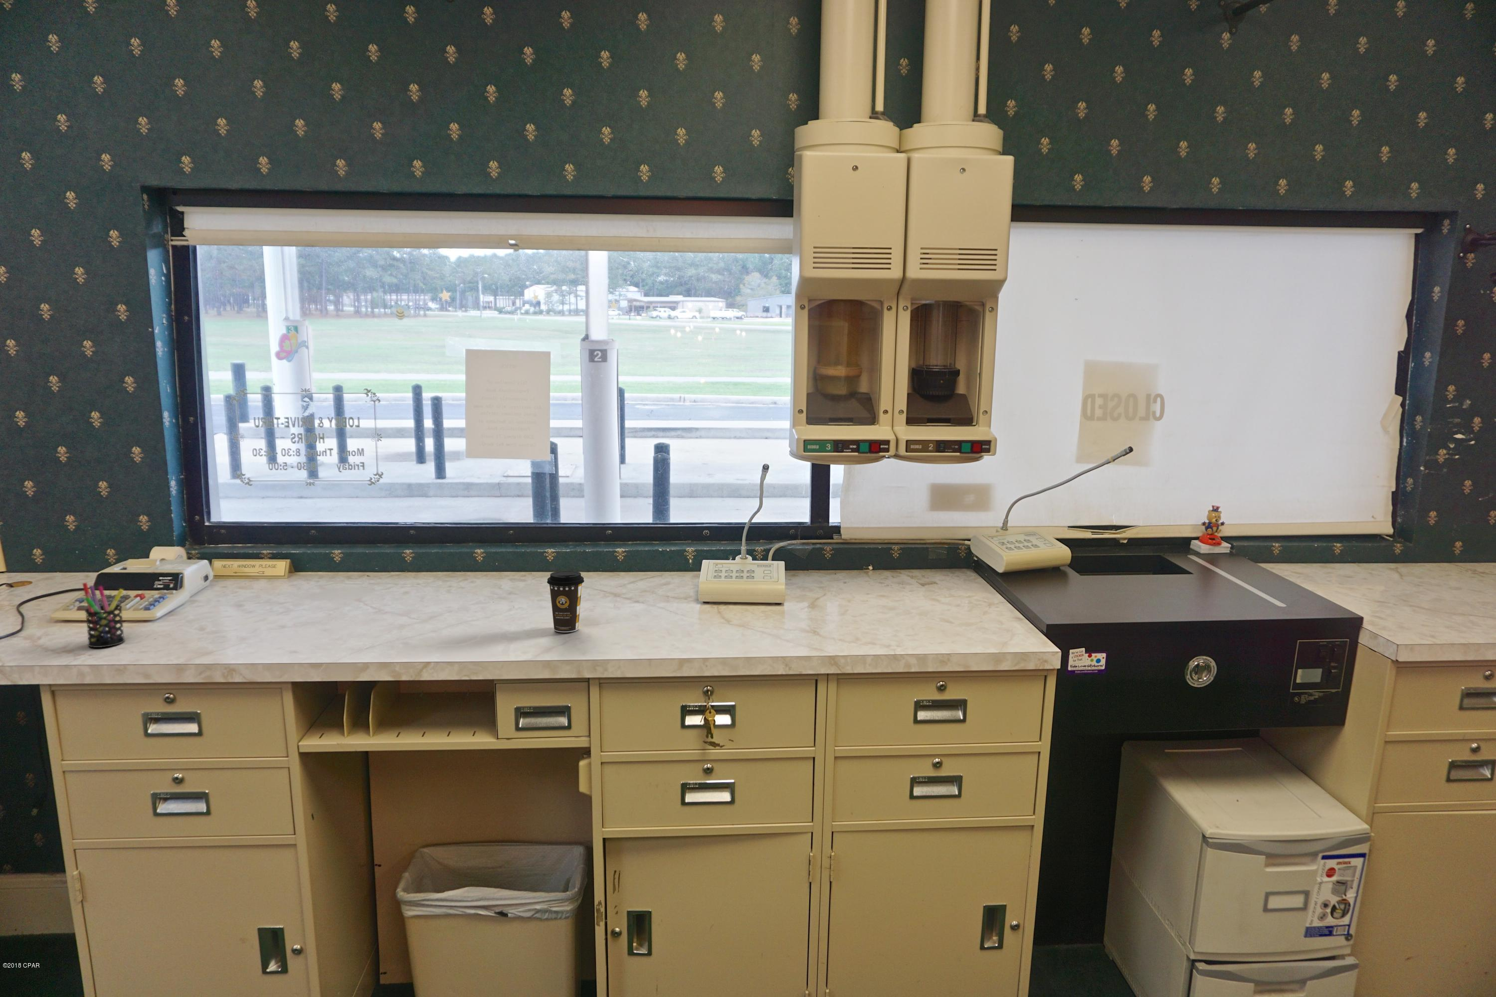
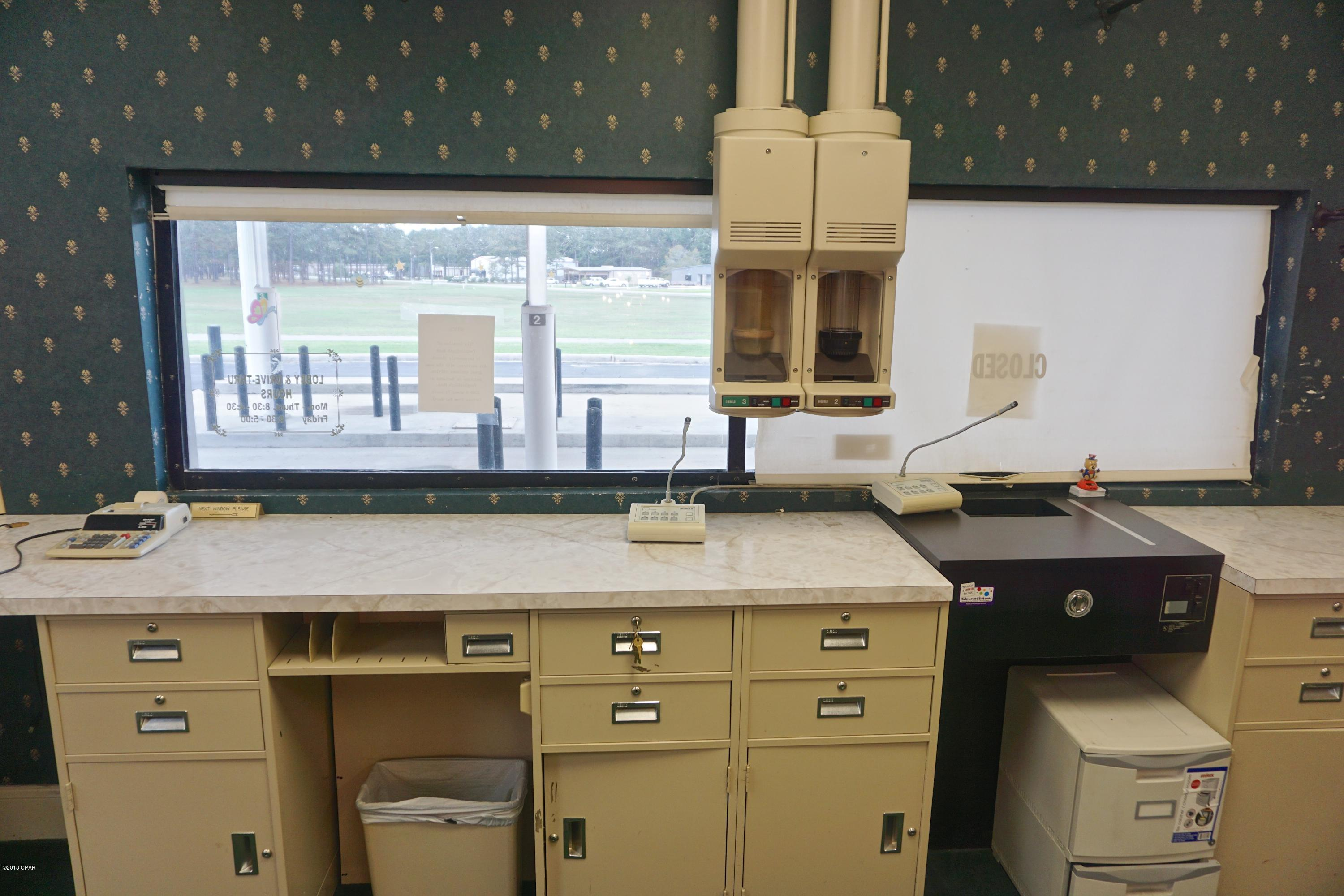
- coffee cup (565, 601)
- pen holder (100, 613)
